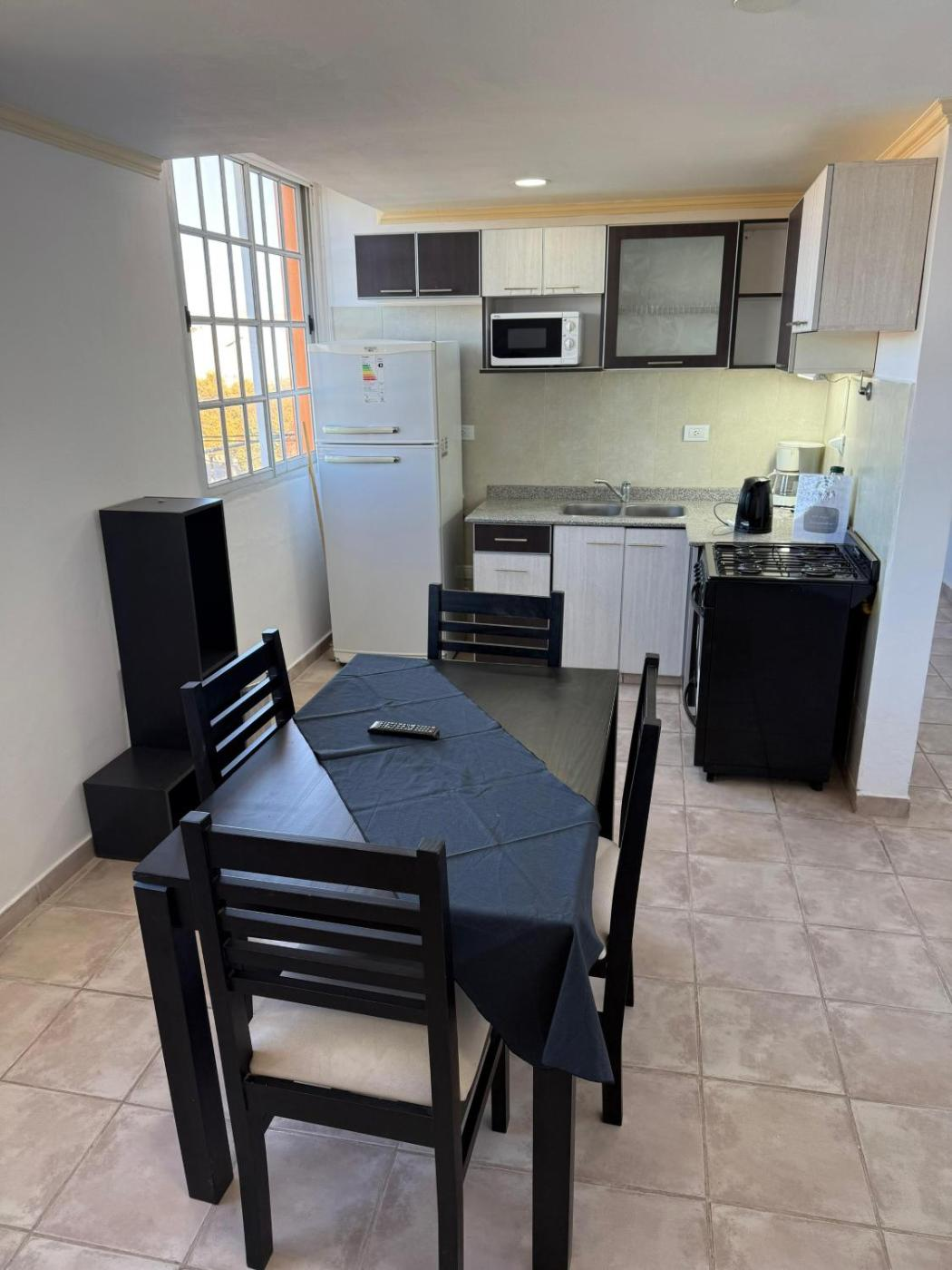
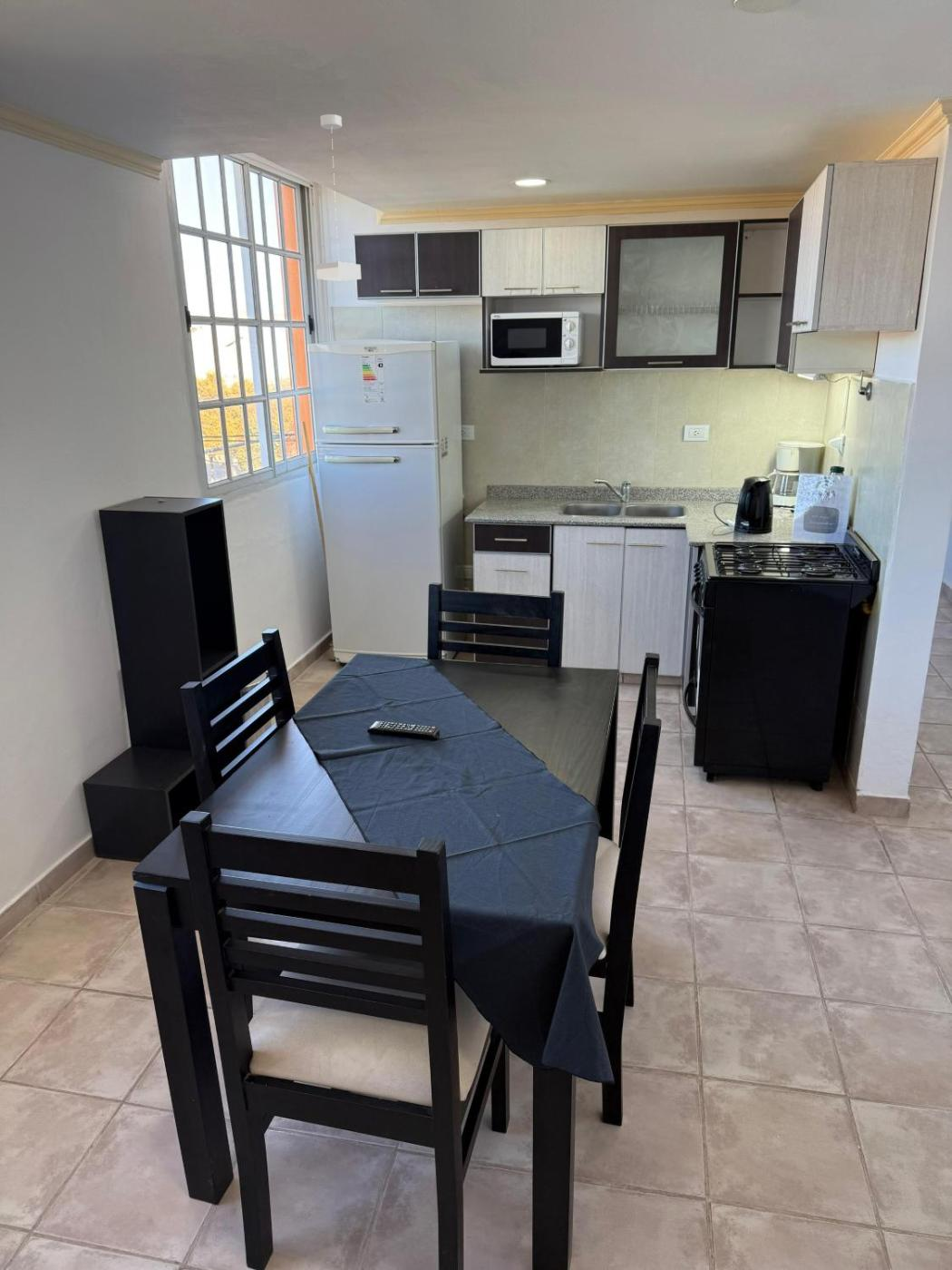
+ pendant lamp (335, 200)
